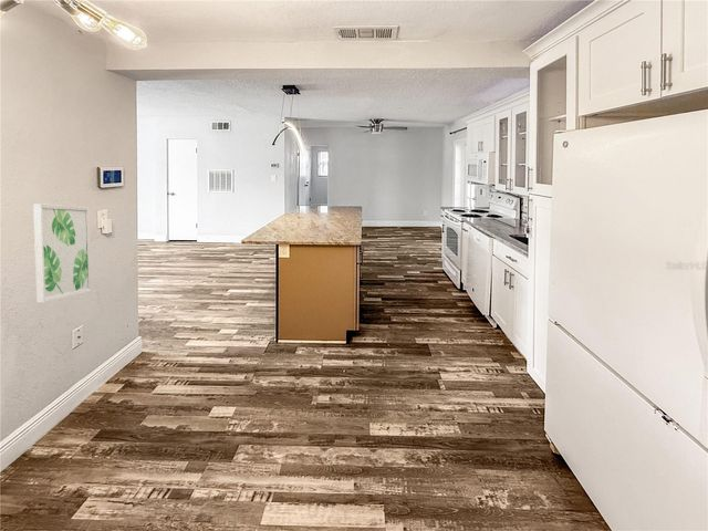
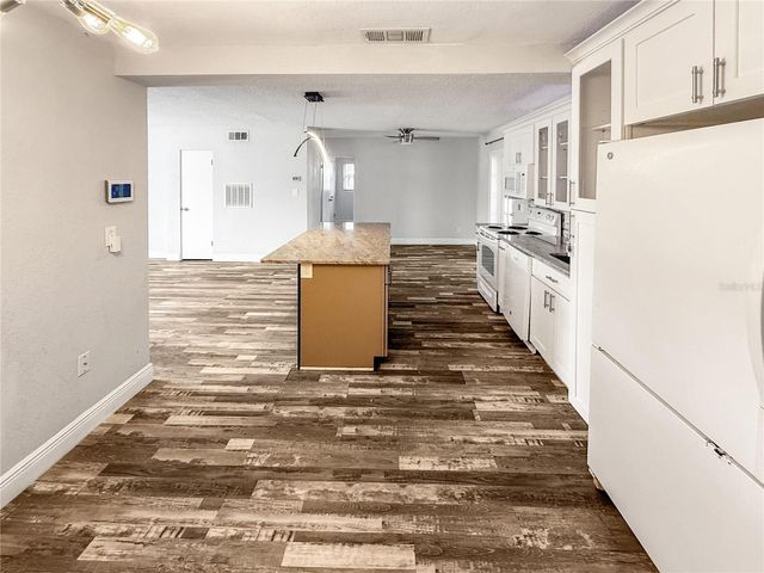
- wall art (64, 251)
